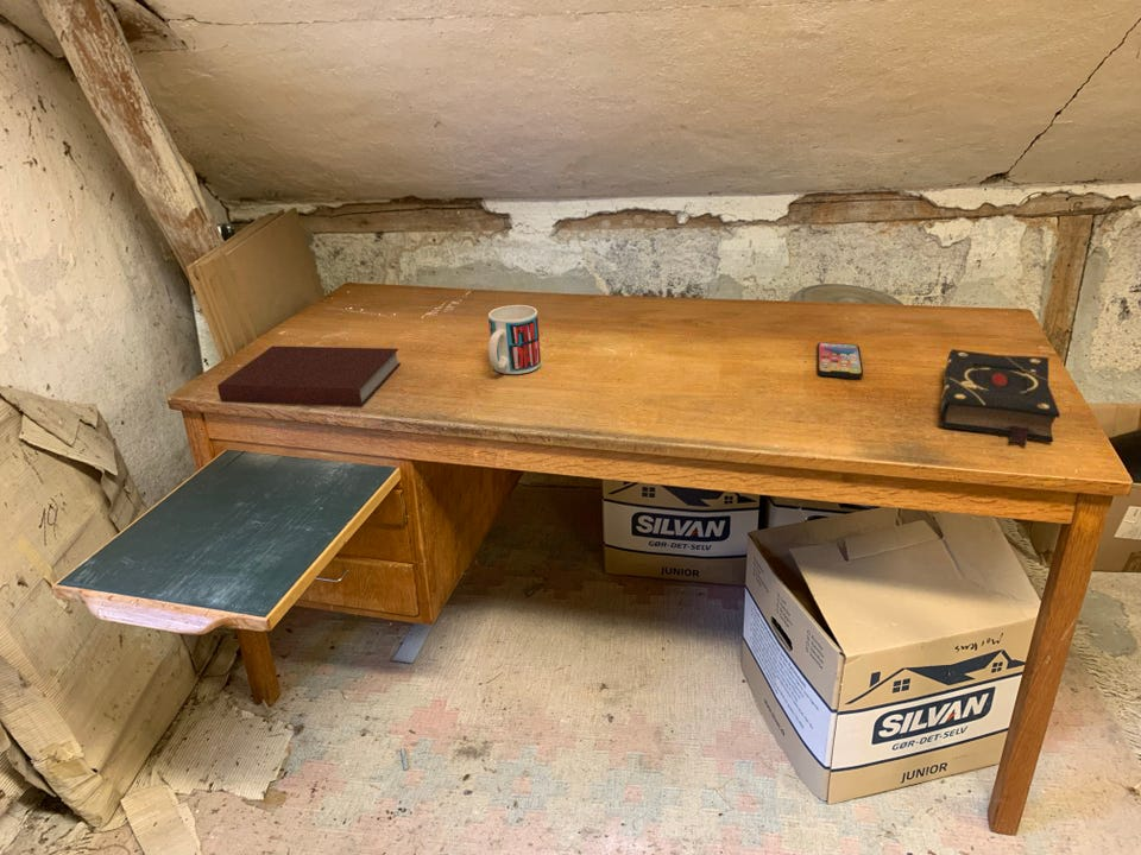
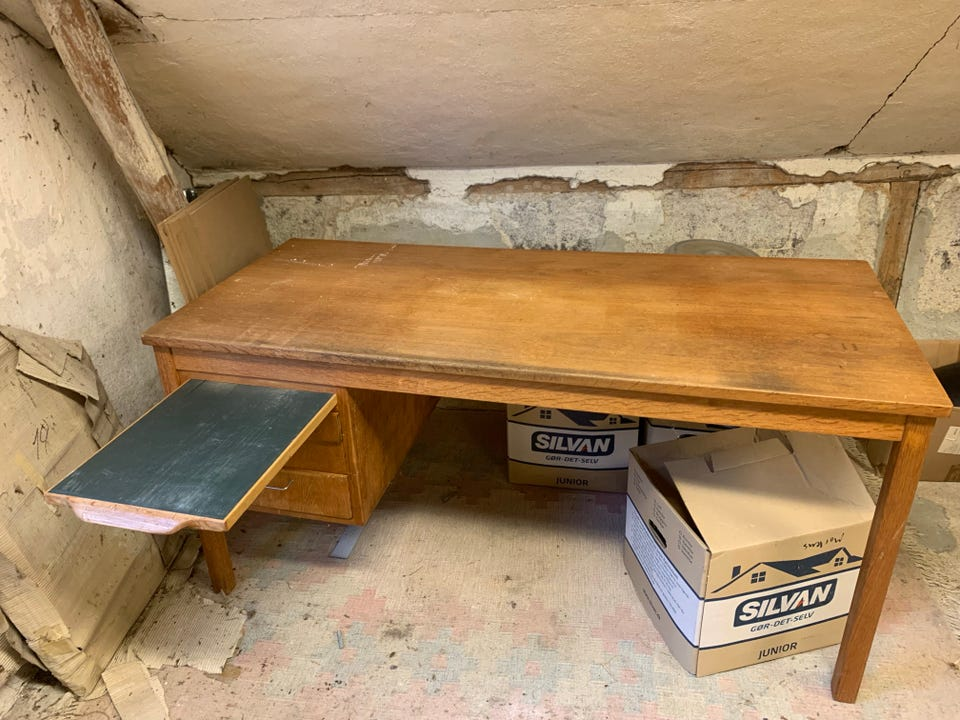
- smartphone (838, 359)
- mug (512, 342)
- book (995, 393)
- notebook (313, 374)
